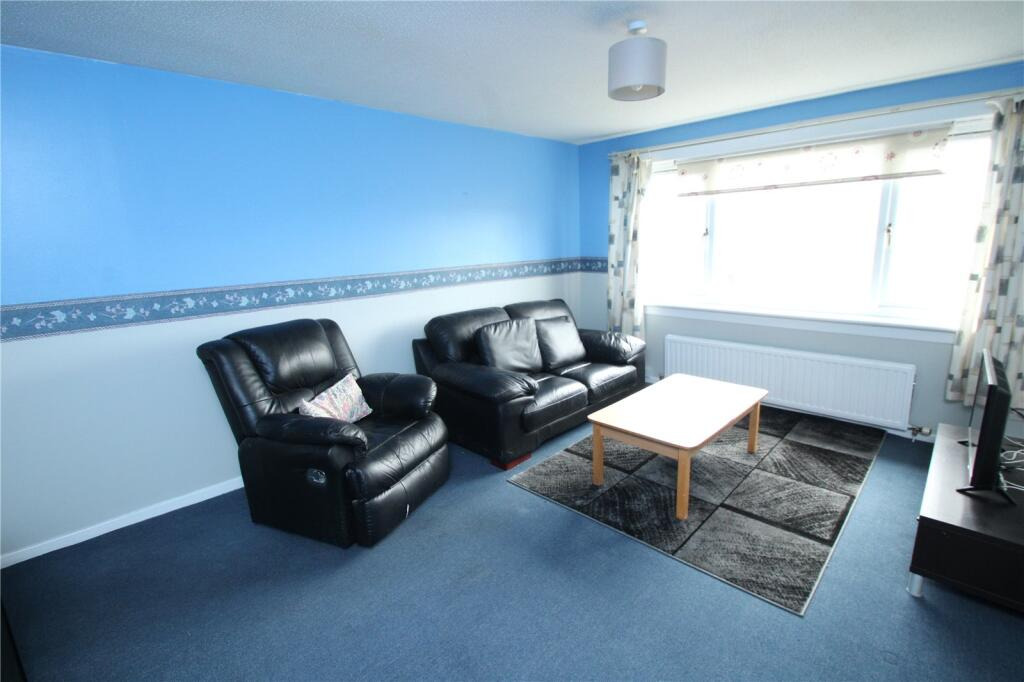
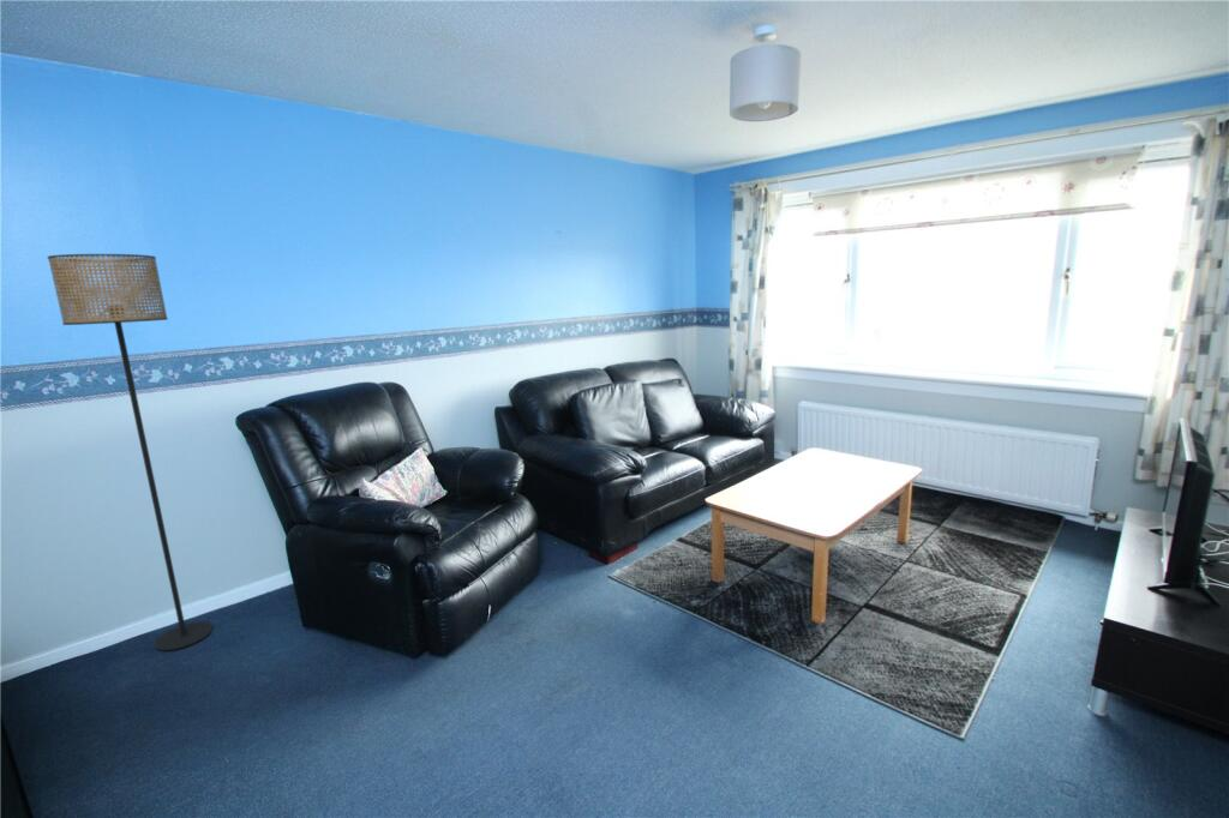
+ floor lamp (146, 459)
